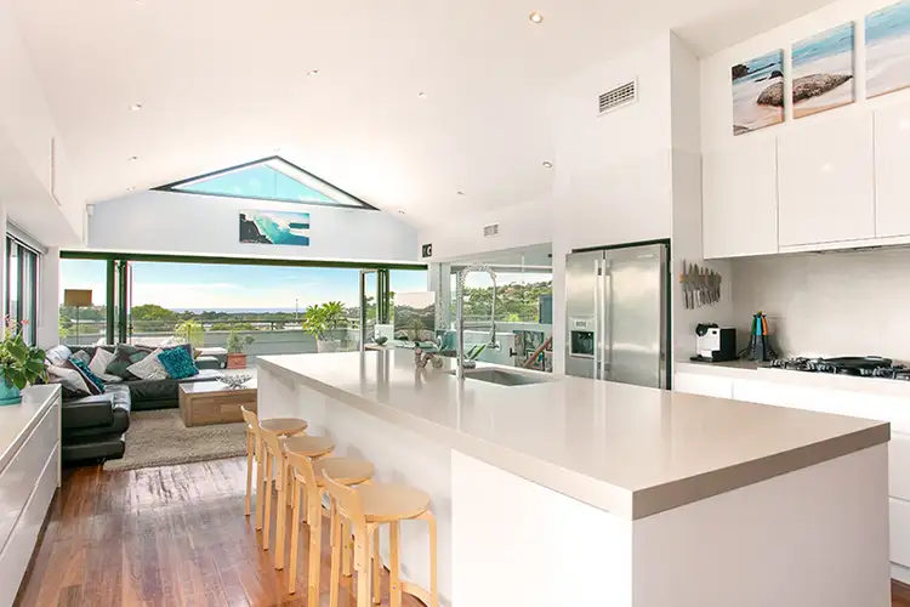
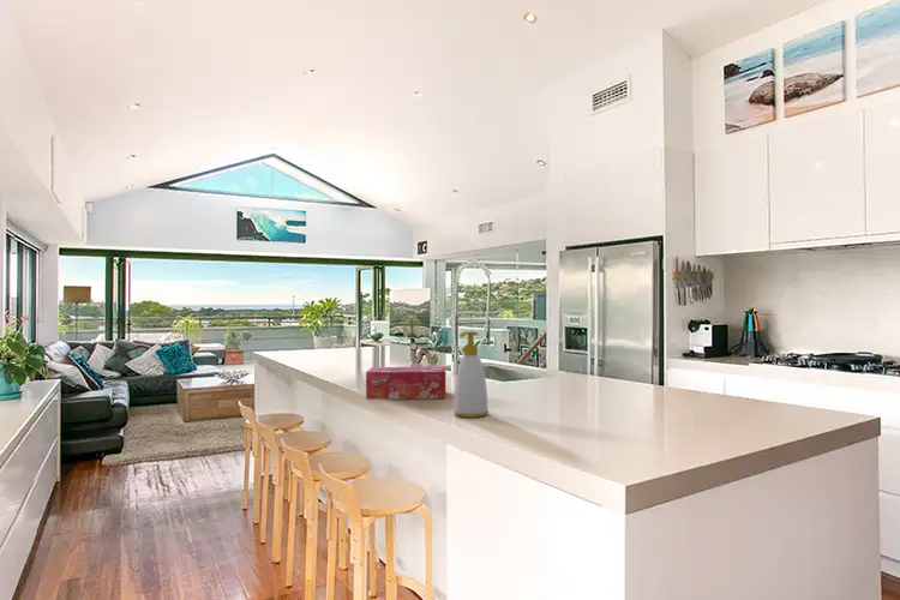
+ soap bottle (470, 372)
+ tissue box (407, 382)
